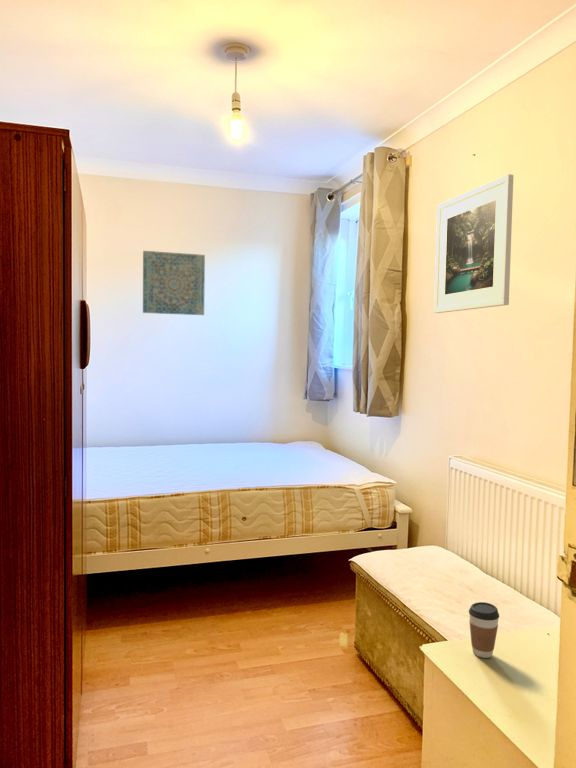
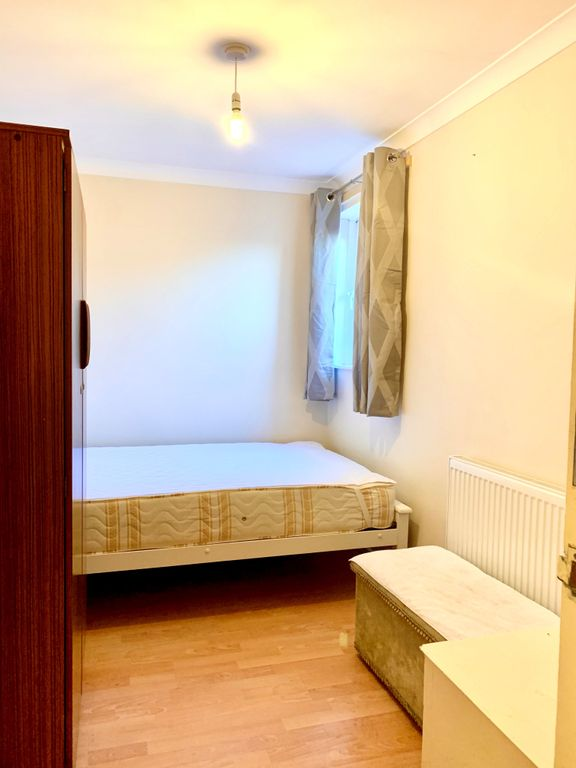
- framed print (469, 250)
- wall art (174, 283)
- coffee cup (483, 630)
